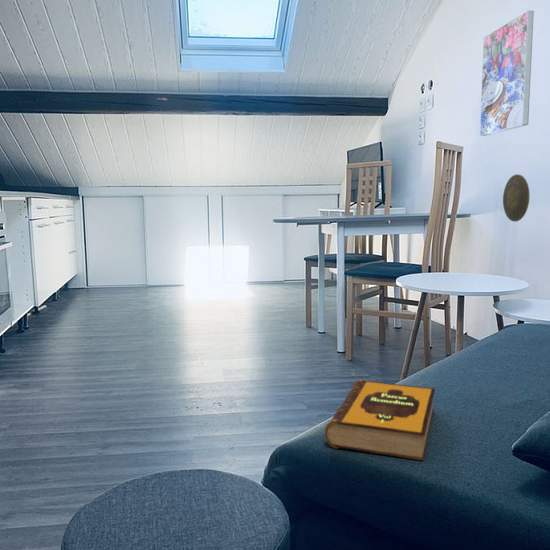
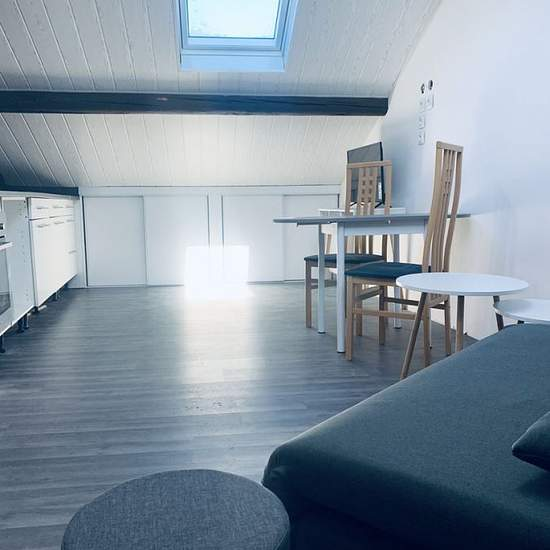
- hardback book (383, 414)
- decorative plate (514, 198)
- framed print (504, 78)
